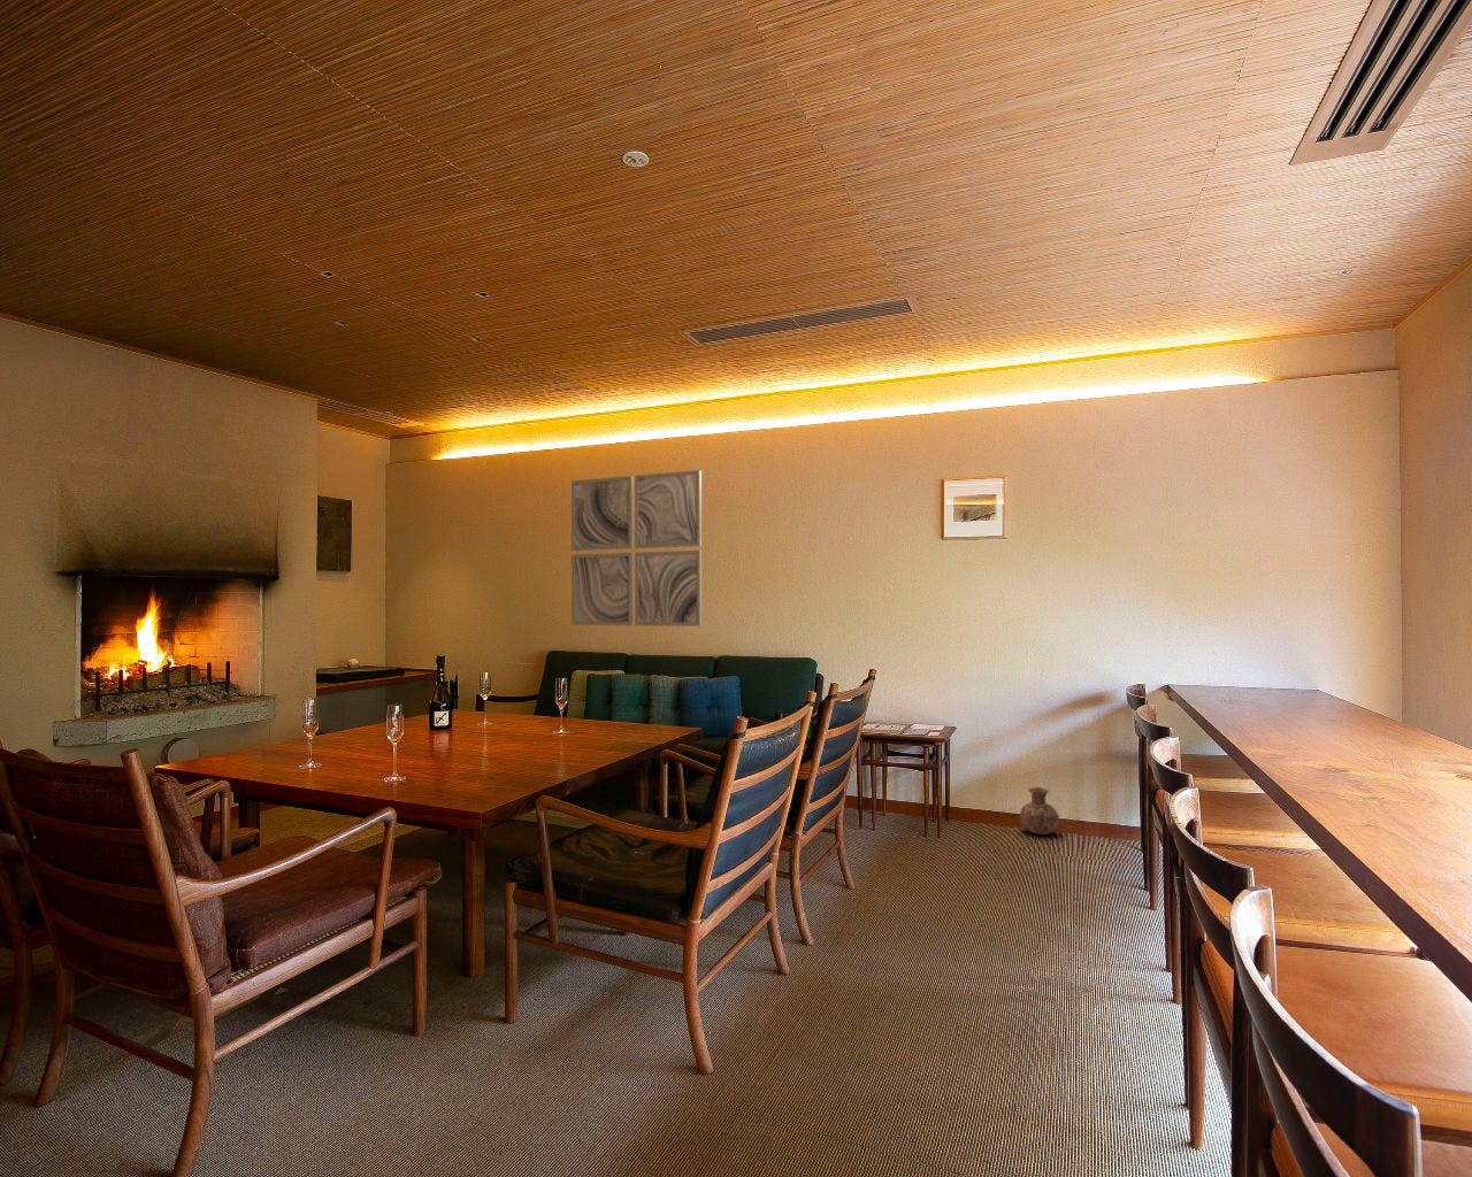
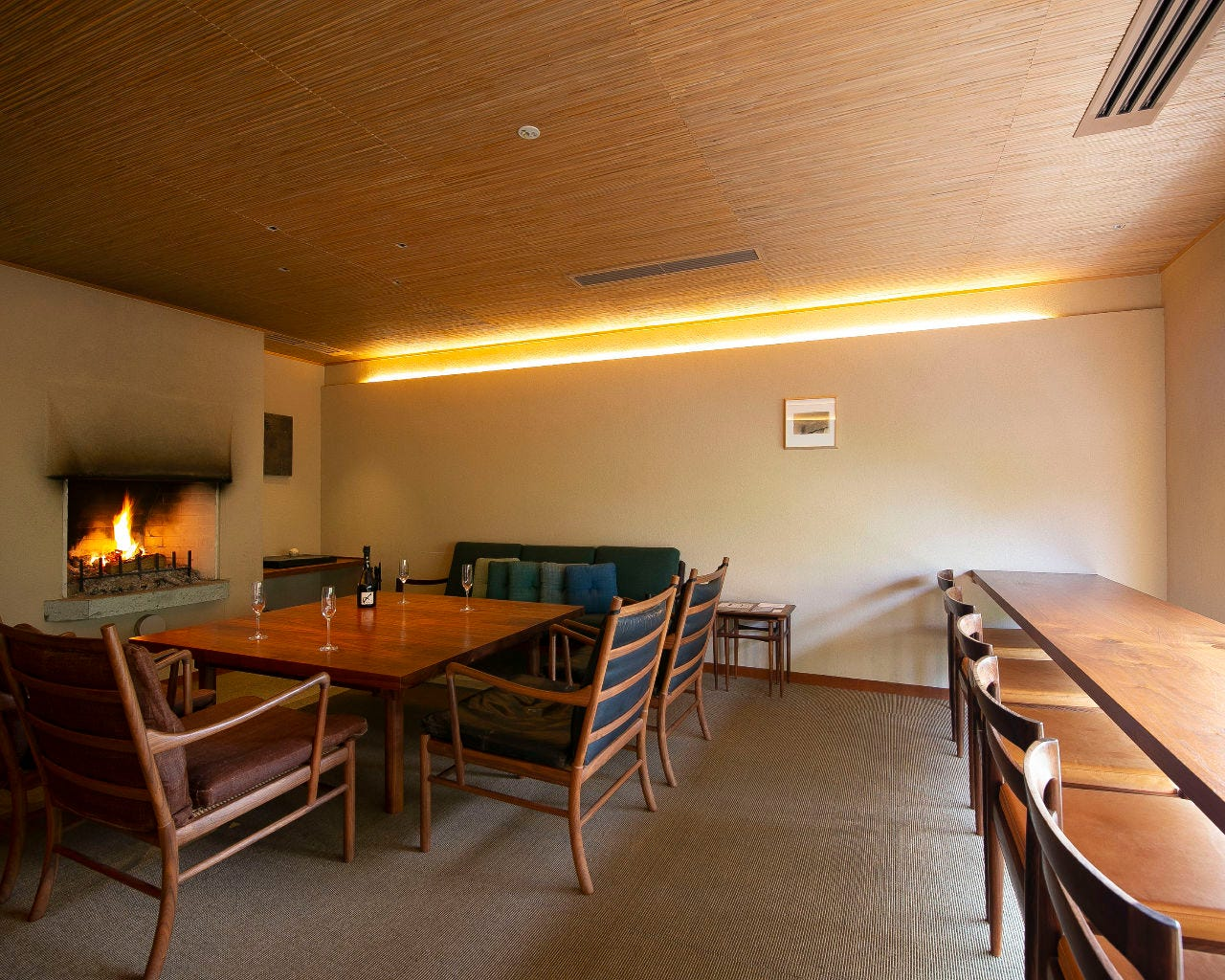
- wall art (632, 552)
- ceramic jug (1038, 811)
